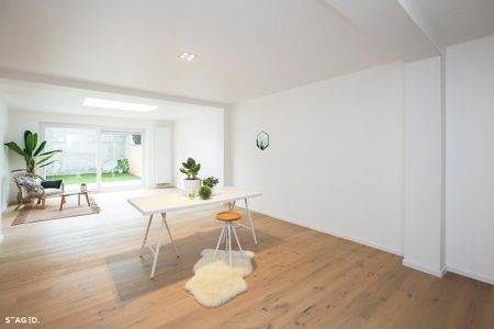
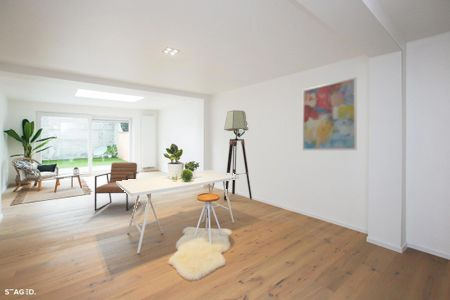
+ chair (117, 185)
+ wall art (327, 117)
+ floor lamp (235, 154)
